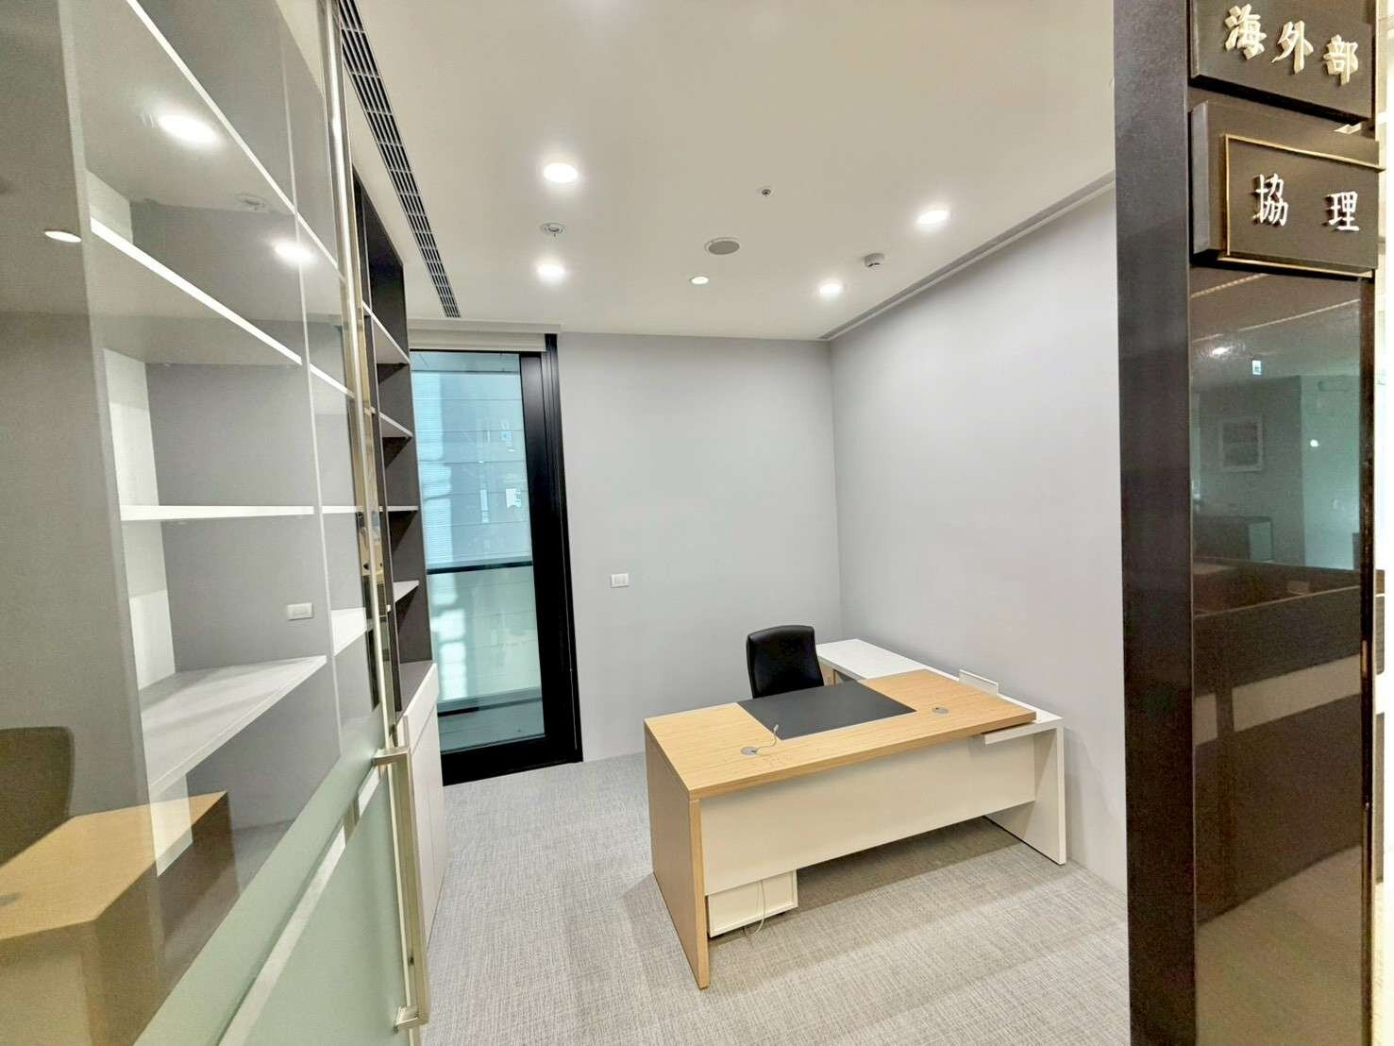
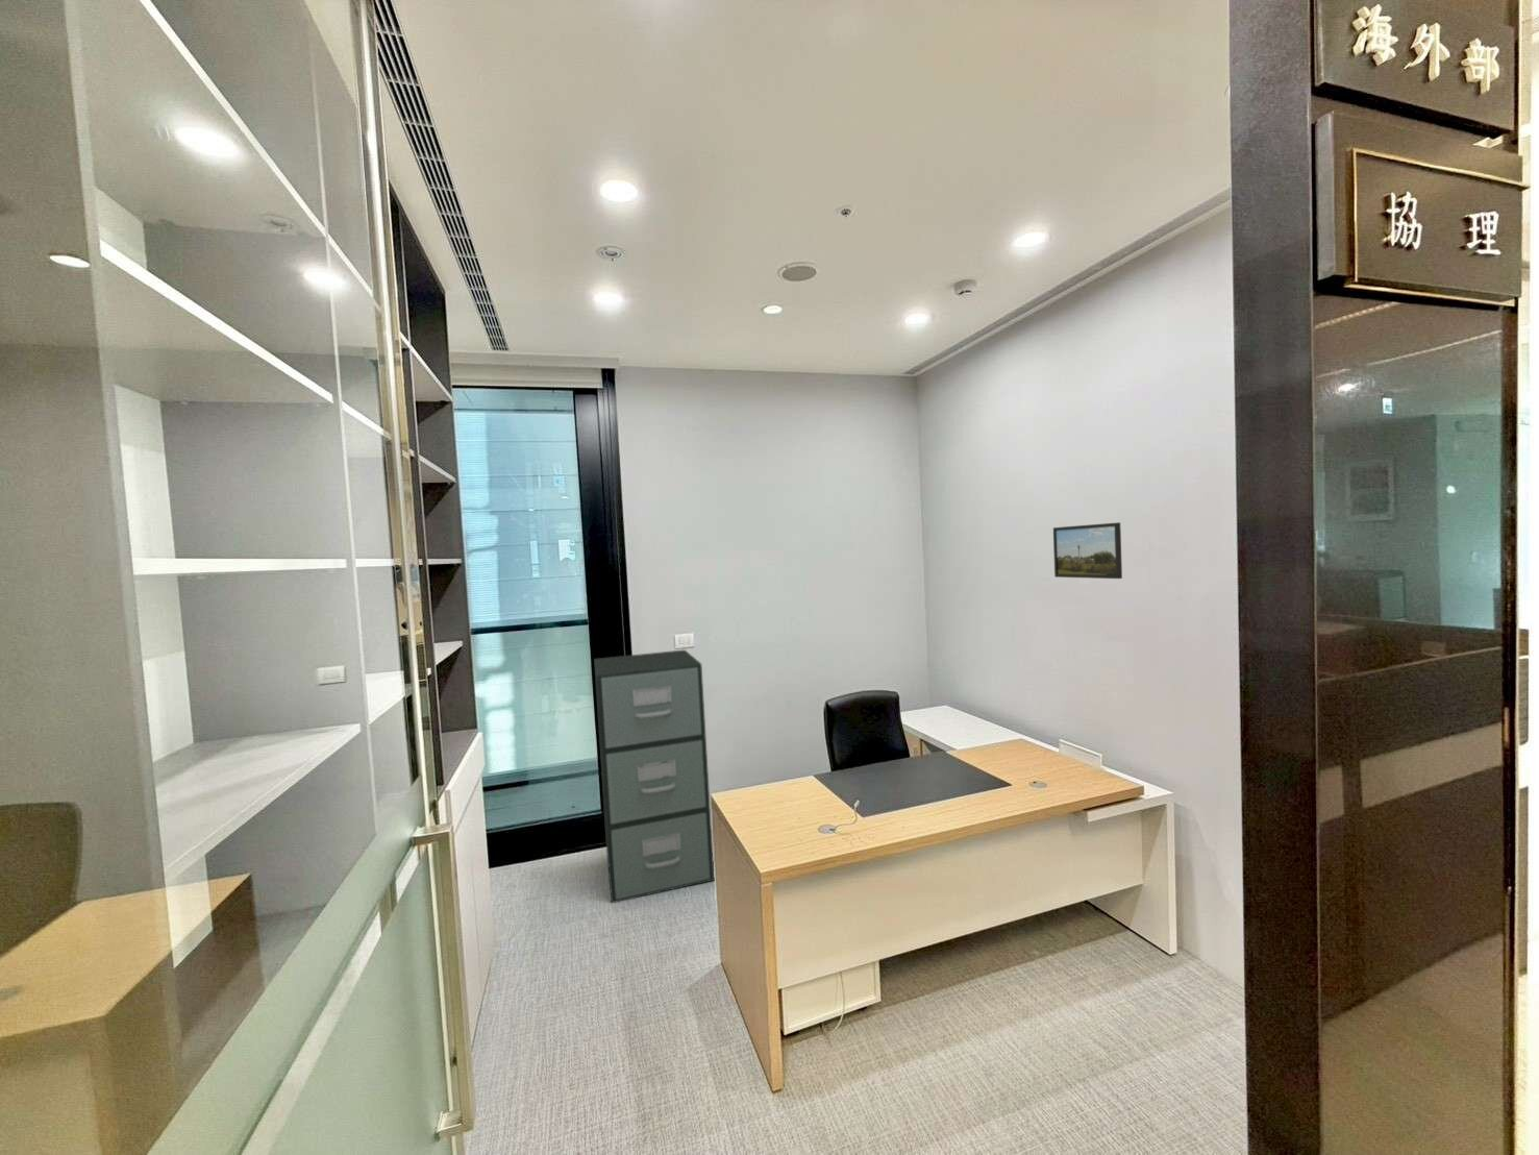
+ filing cabinet (651, 766)
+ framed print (1084, 552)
